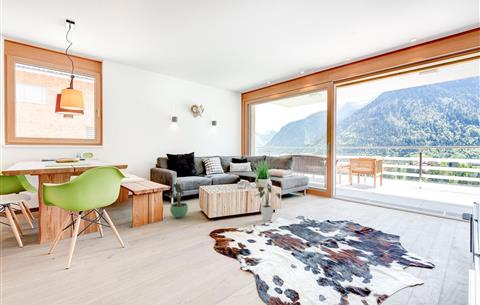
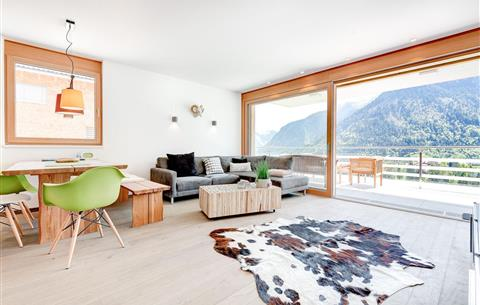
- house plant (269, 201)
- potted plant (179, 200)
